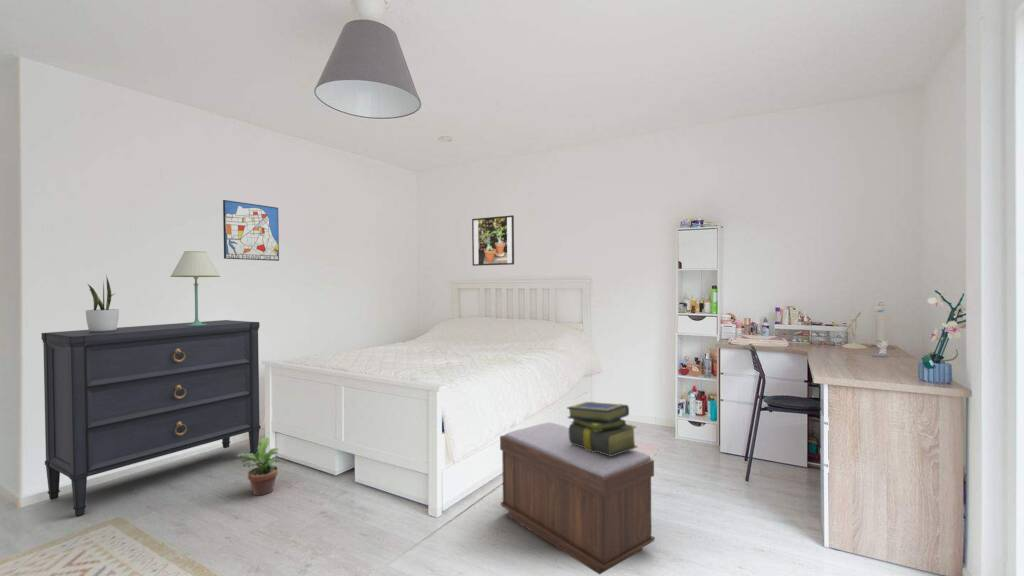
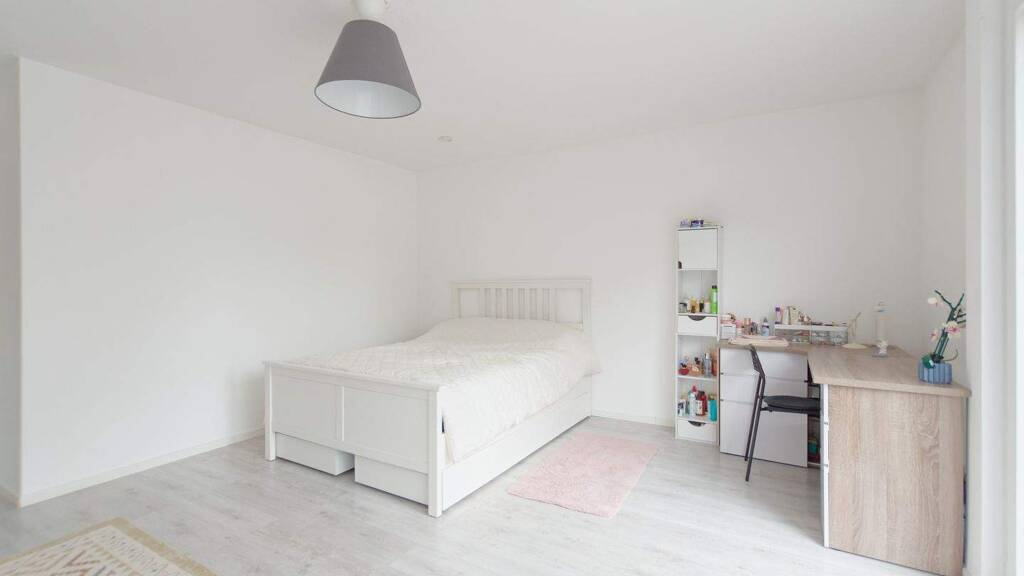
- bench (572, 486)
- table lamp (196, 288)
- potted plant (101, 302)
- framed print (492, 241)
- dresser (163, 401)
- potted plant (262, 468)
- wall art (252, 231)
- stack of books (599, 425)
